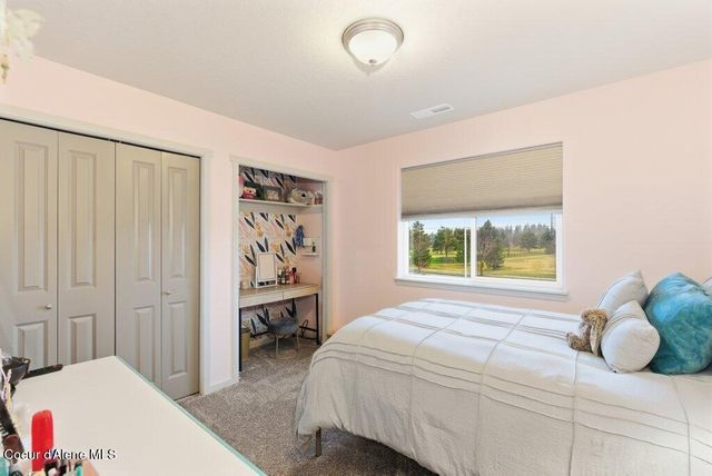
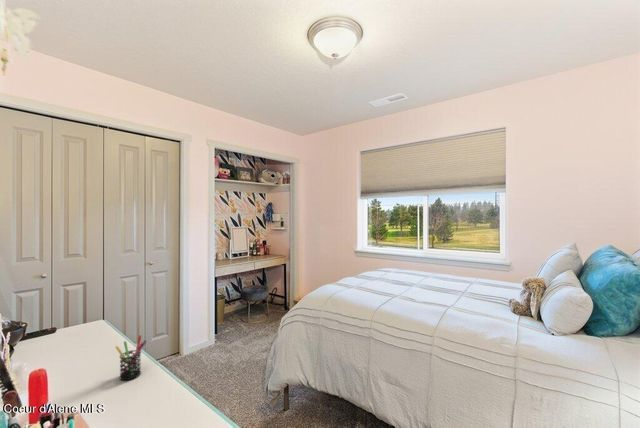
+ pen holder (130, 356)
